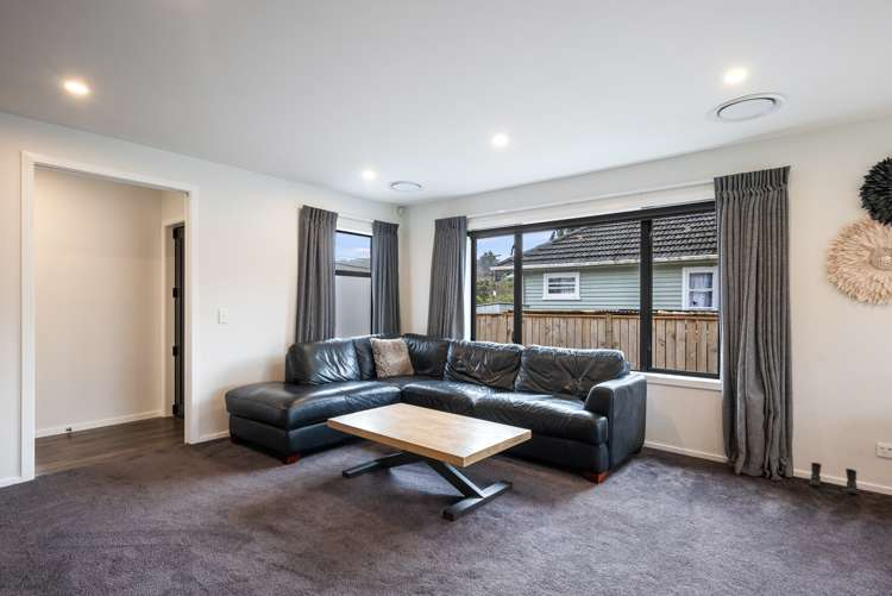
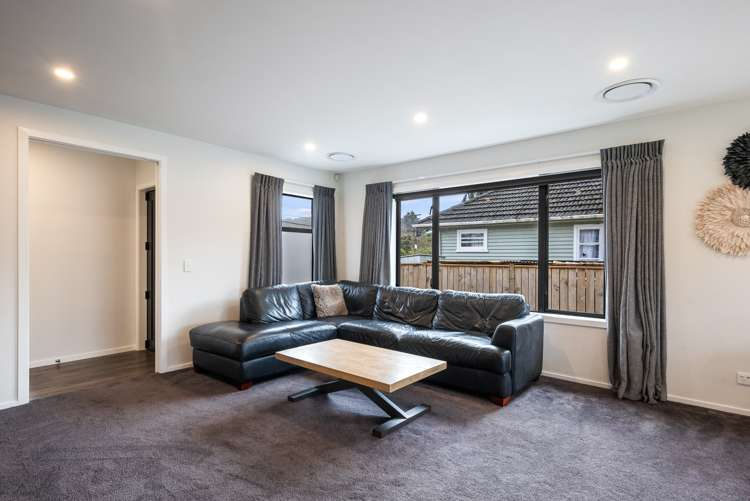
- boots (819, 478)
